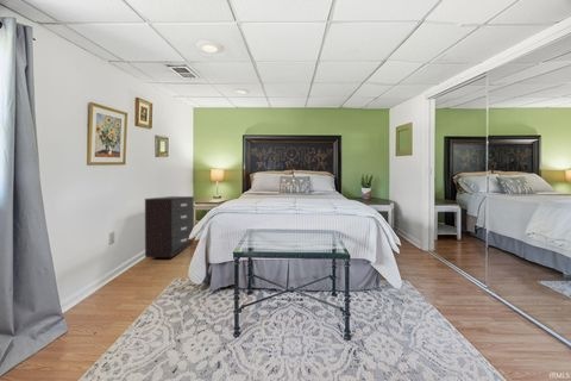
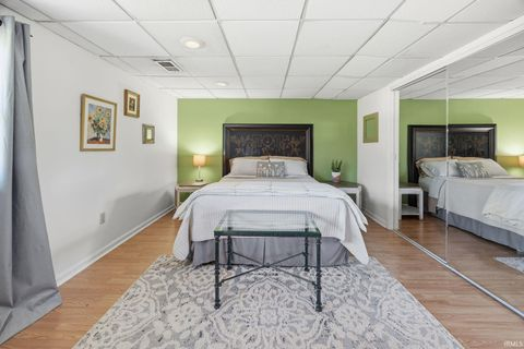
- dresser (172, 224)
